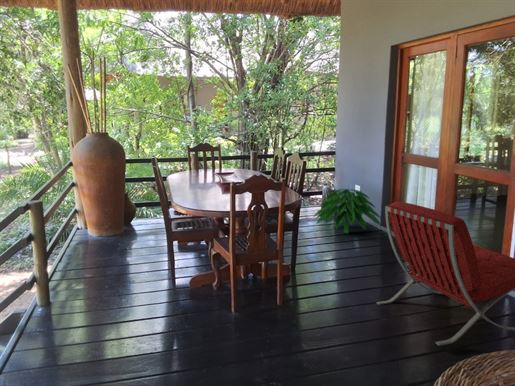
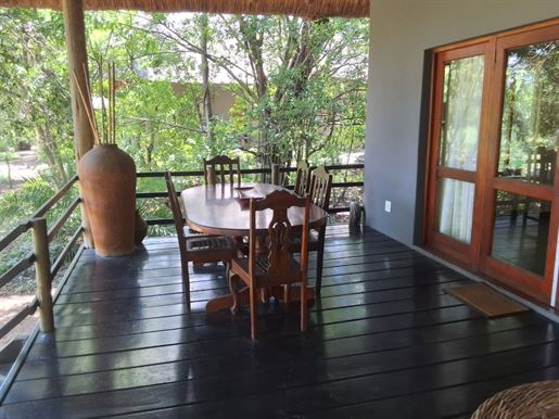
- indoor plant (347, 208)
- lounge chair (451, 261)
